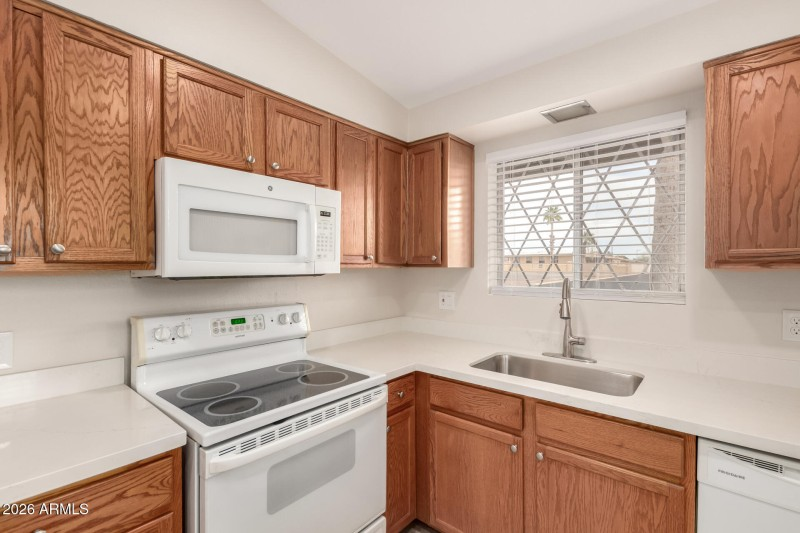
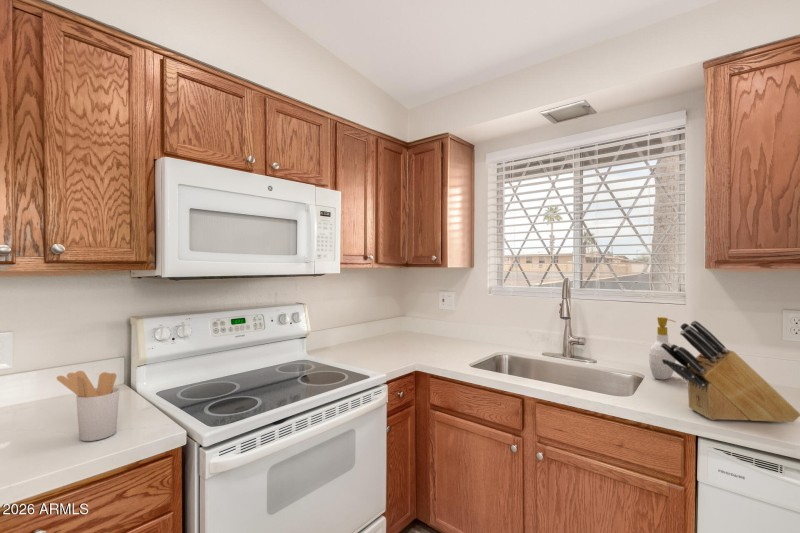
+ soap bottle (662, 348)
+ utensil holder (89, 402)
+ knife block (725, 367)
